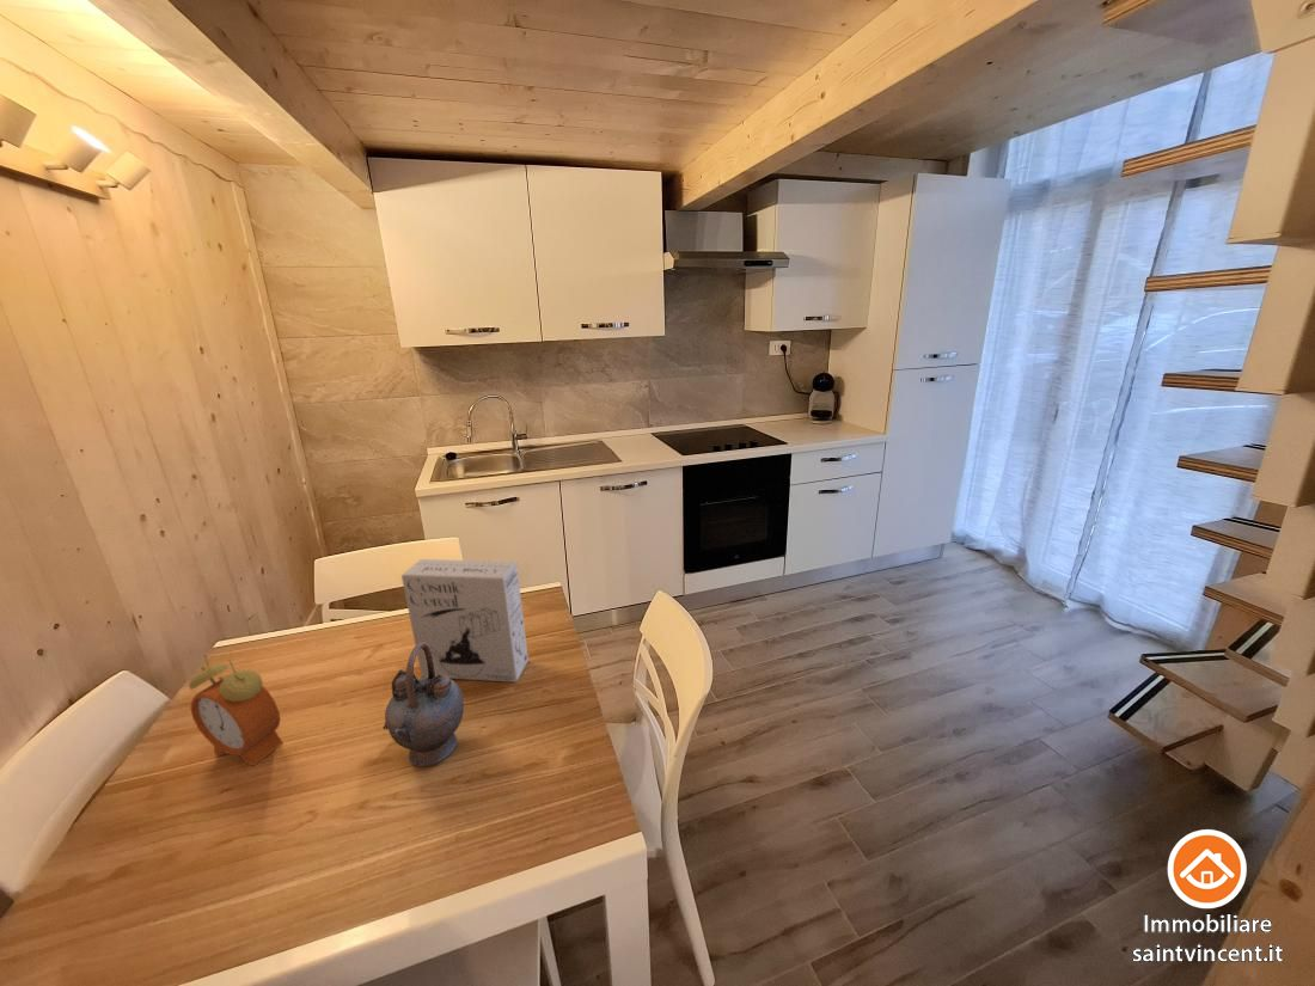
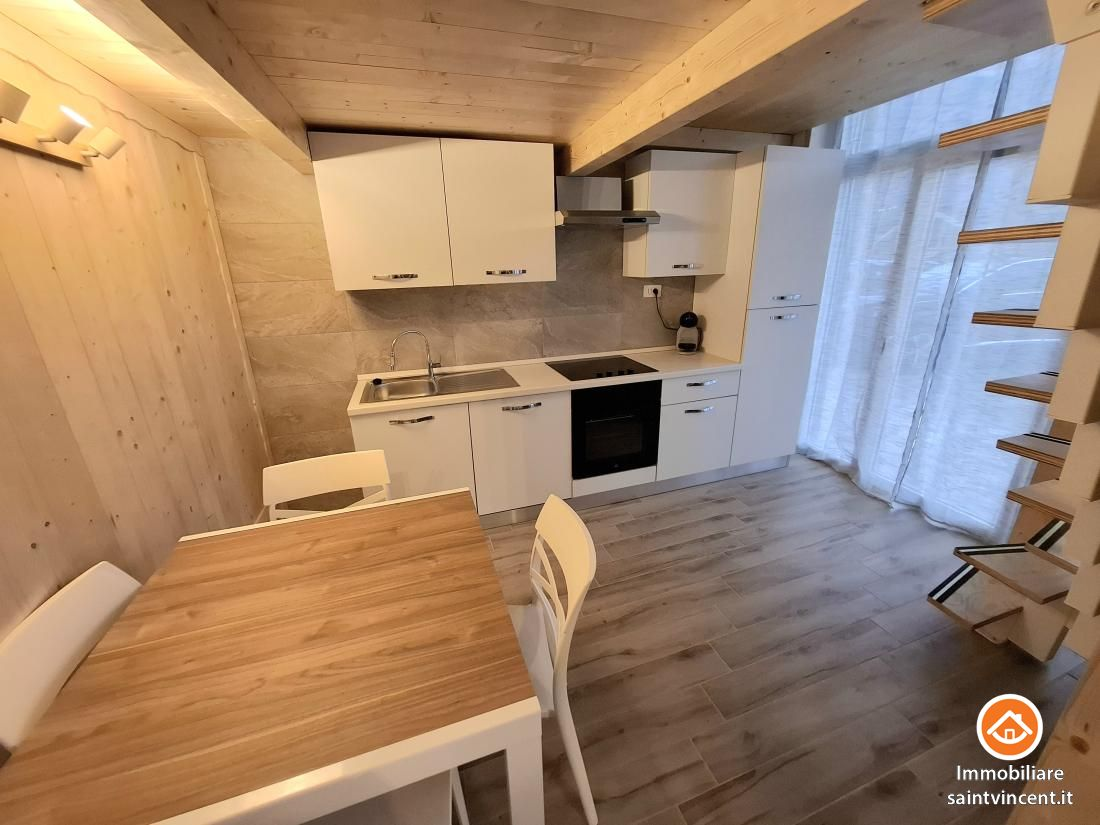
- cereal box (467, 619)
- alarm clock (232, 704)
- teapot (418, 705)
